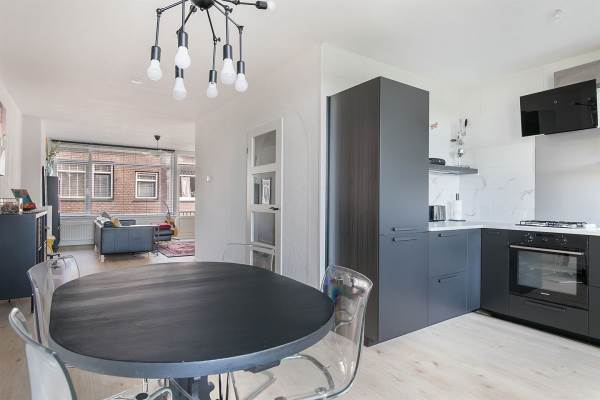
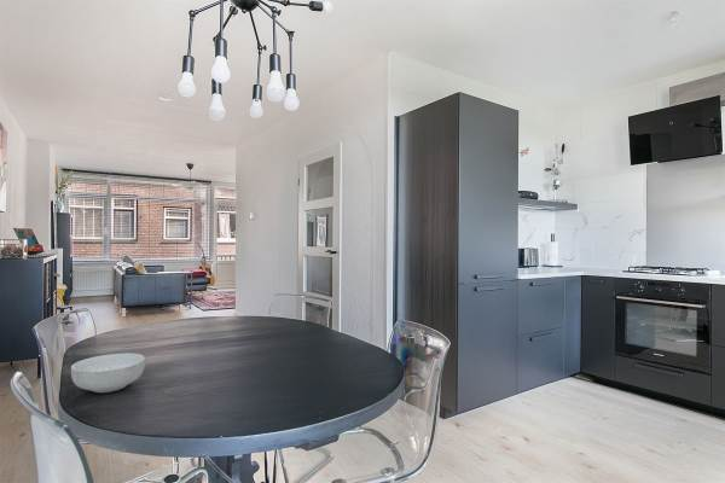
+ cereal bowl (109, 374)
